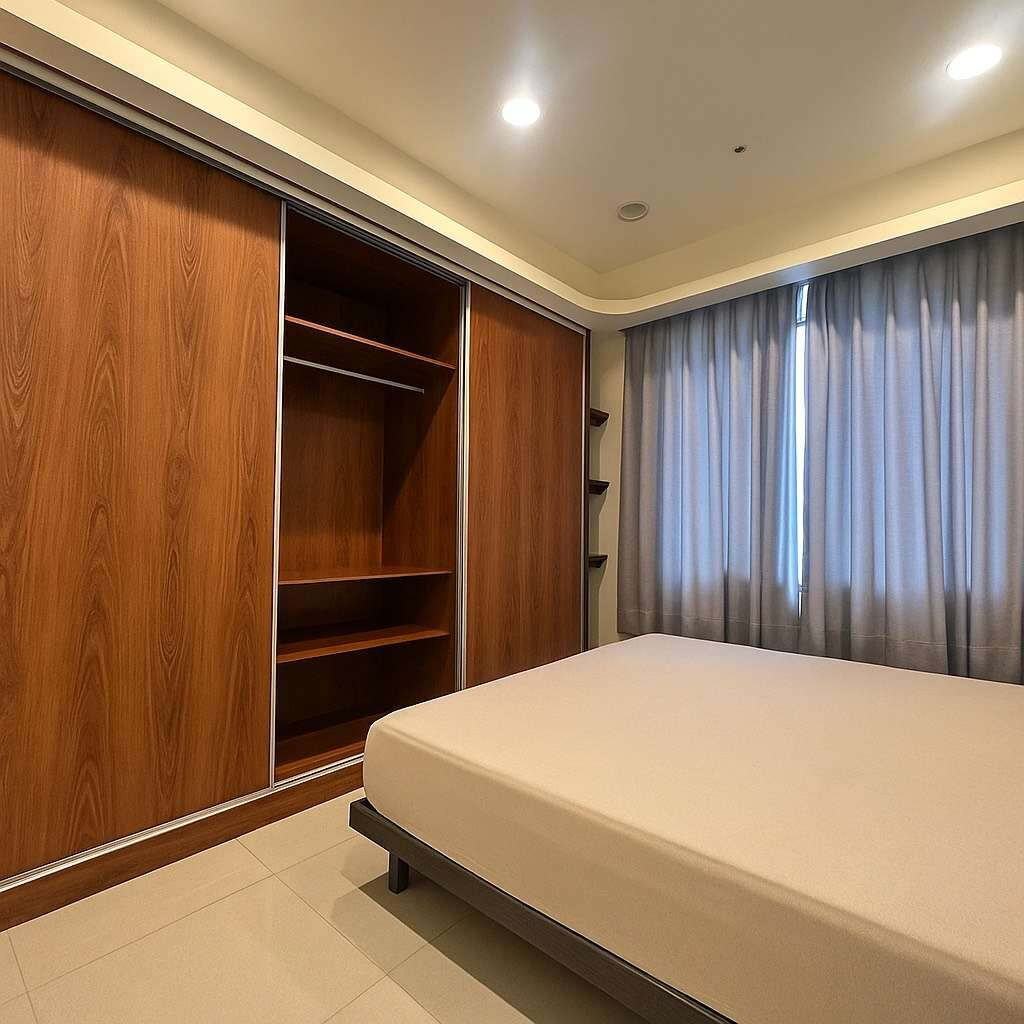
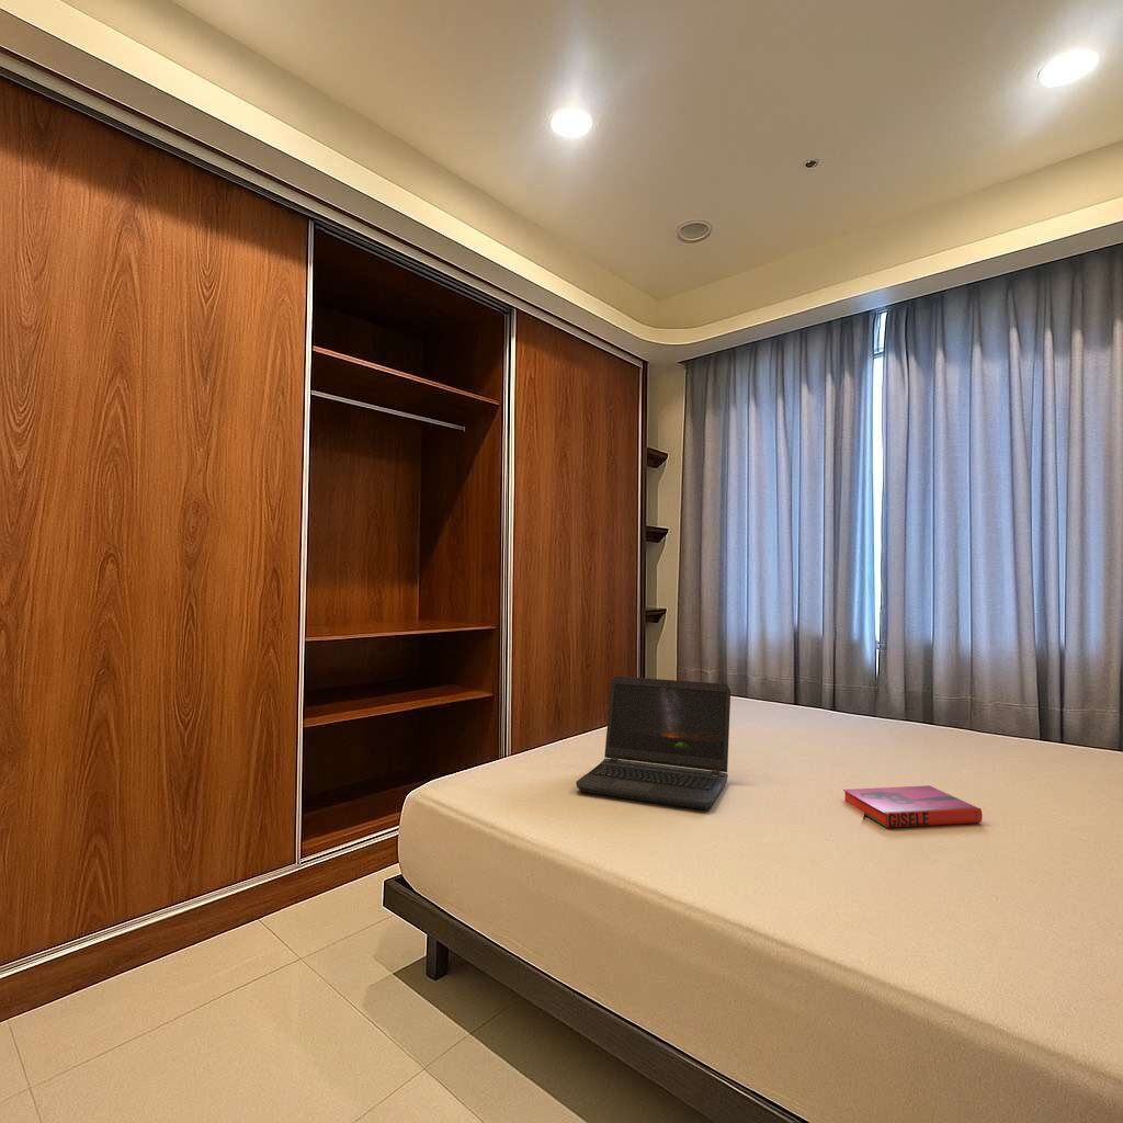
+ laptop computer (655, 736)
+ hardback book (909, 805)
